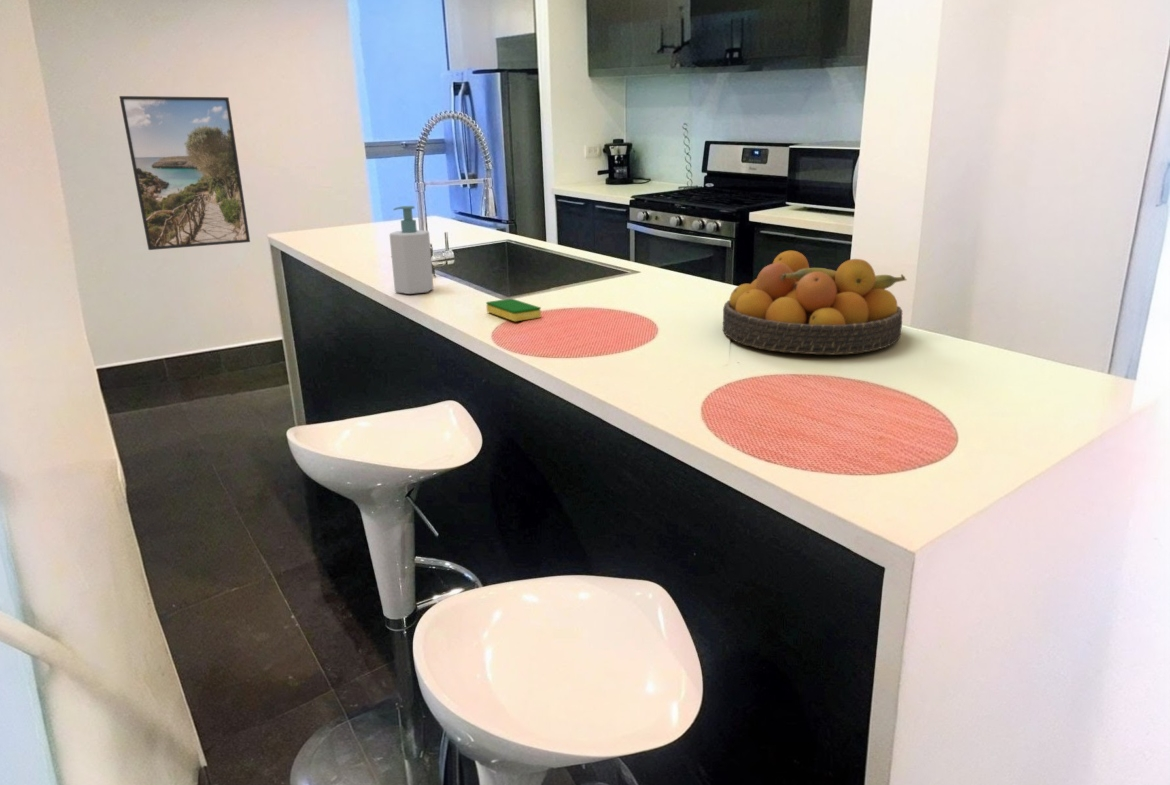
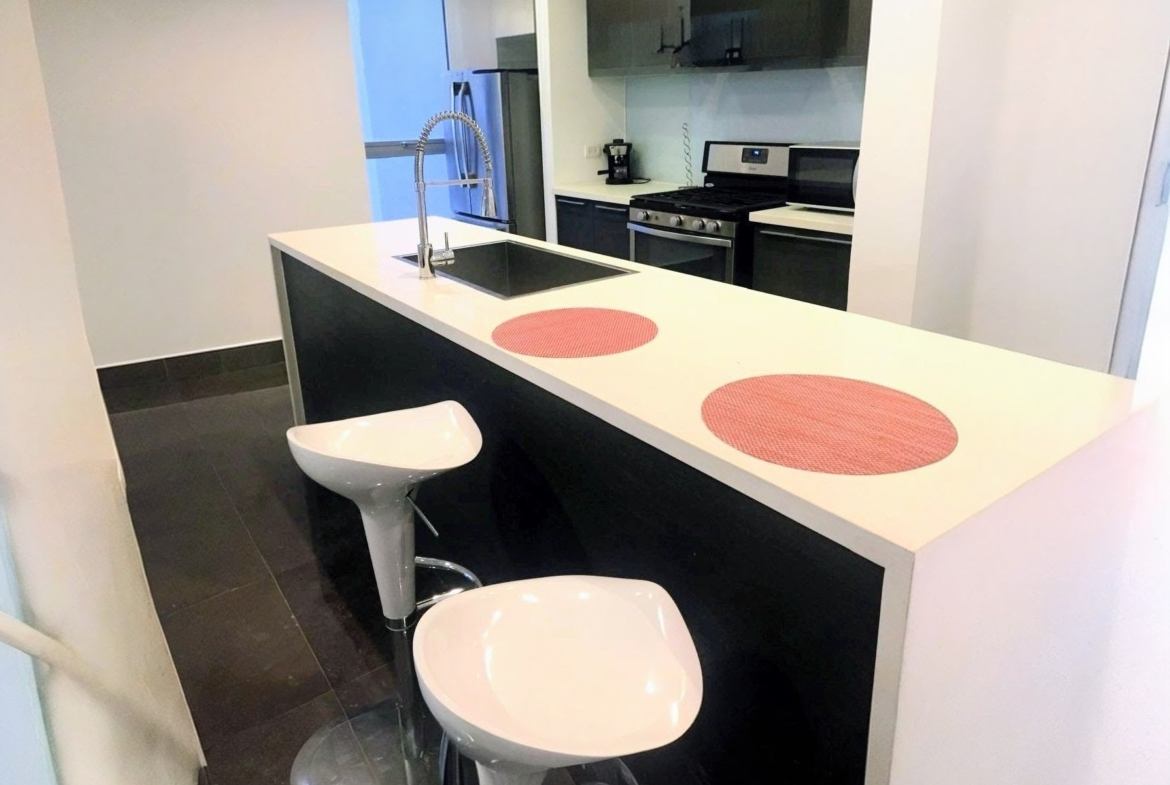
- dish sponge (513, 309)
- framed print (188, 173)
- soap bottle (410, 249)
- fruit bowl (811, 295)
